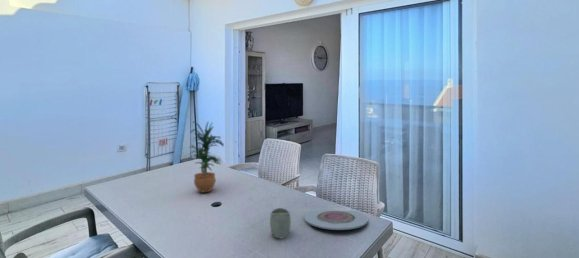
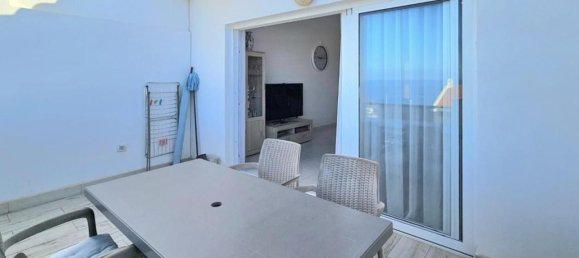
- potted plant (207, 156)
- cup (280, 222)
- plate (335, 217)
